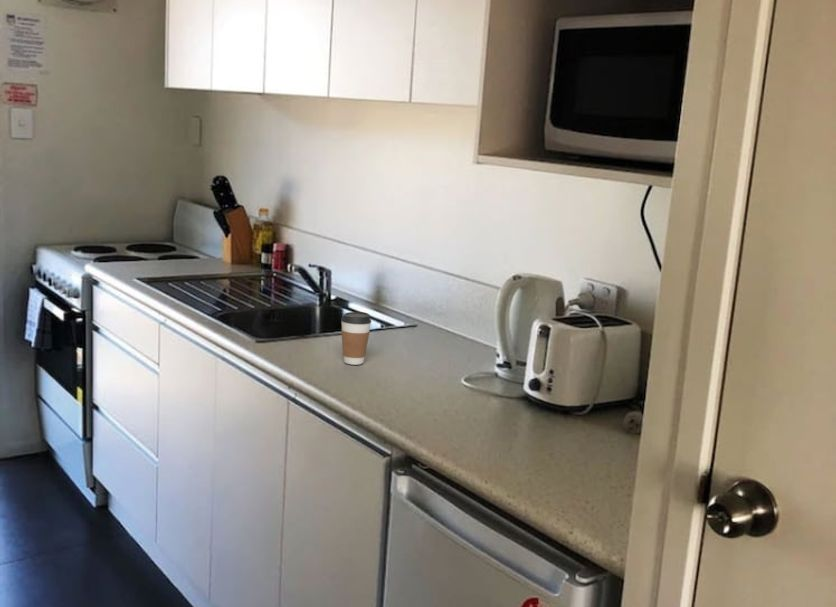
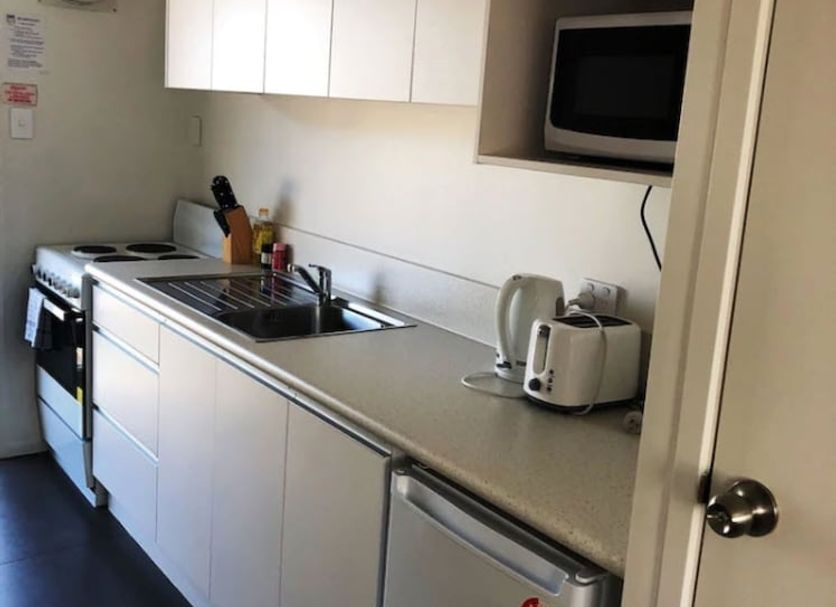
- coffee cup (355, 338)
